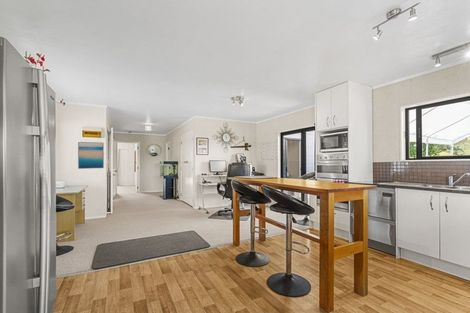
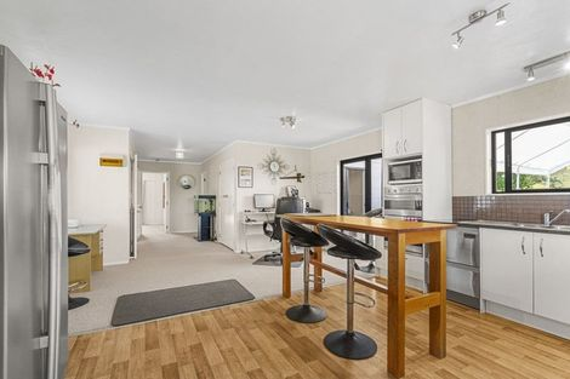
- wall art (91, 155)
